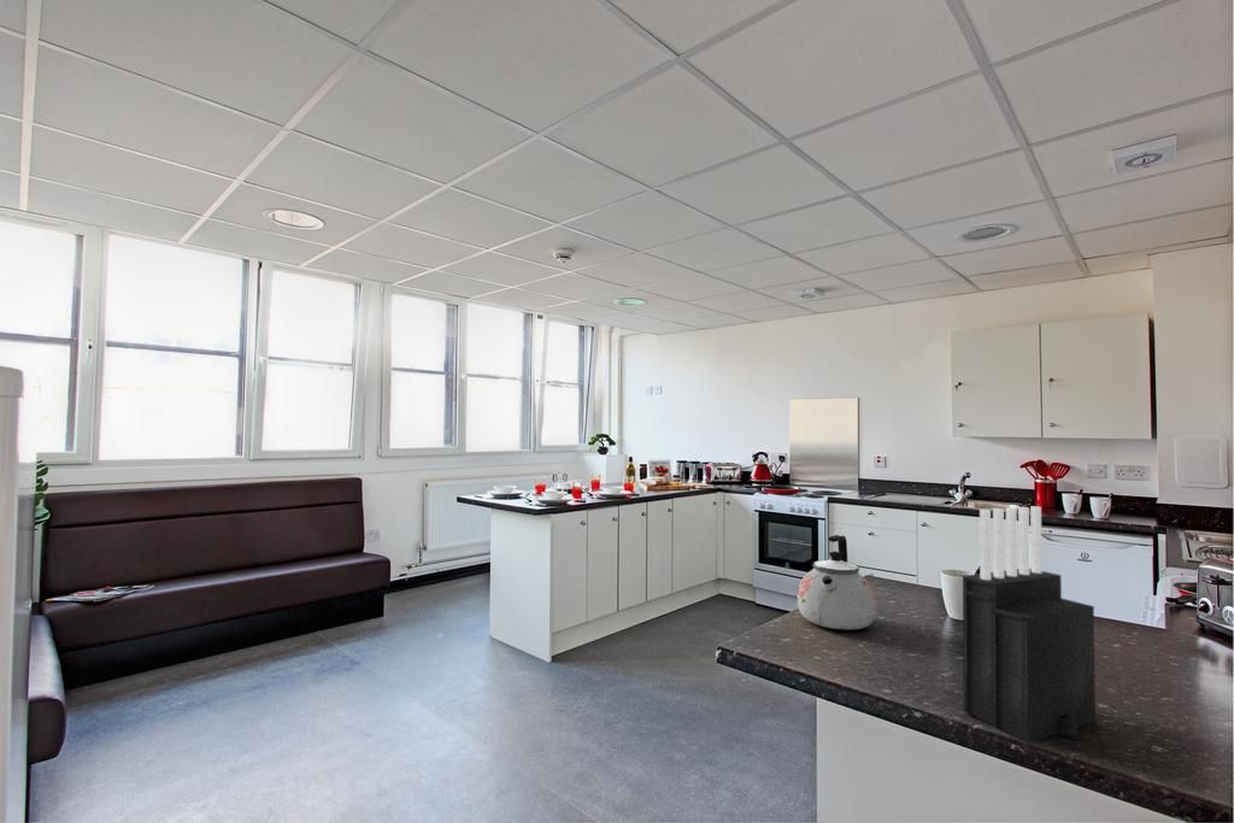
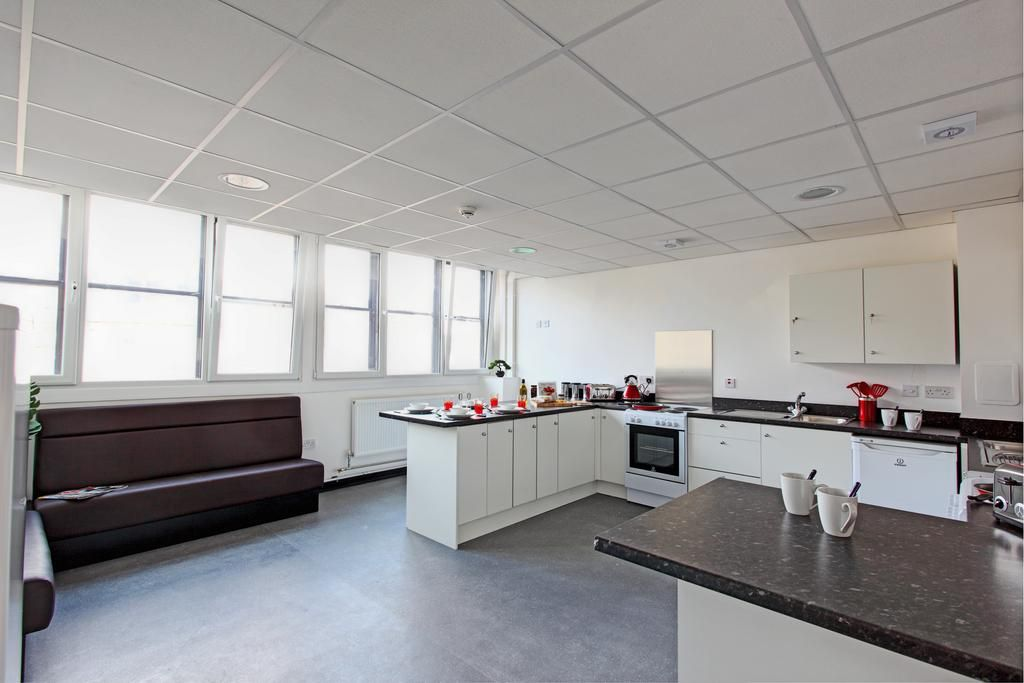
- kettle (835, 578)
- knife block (1034, 615)
